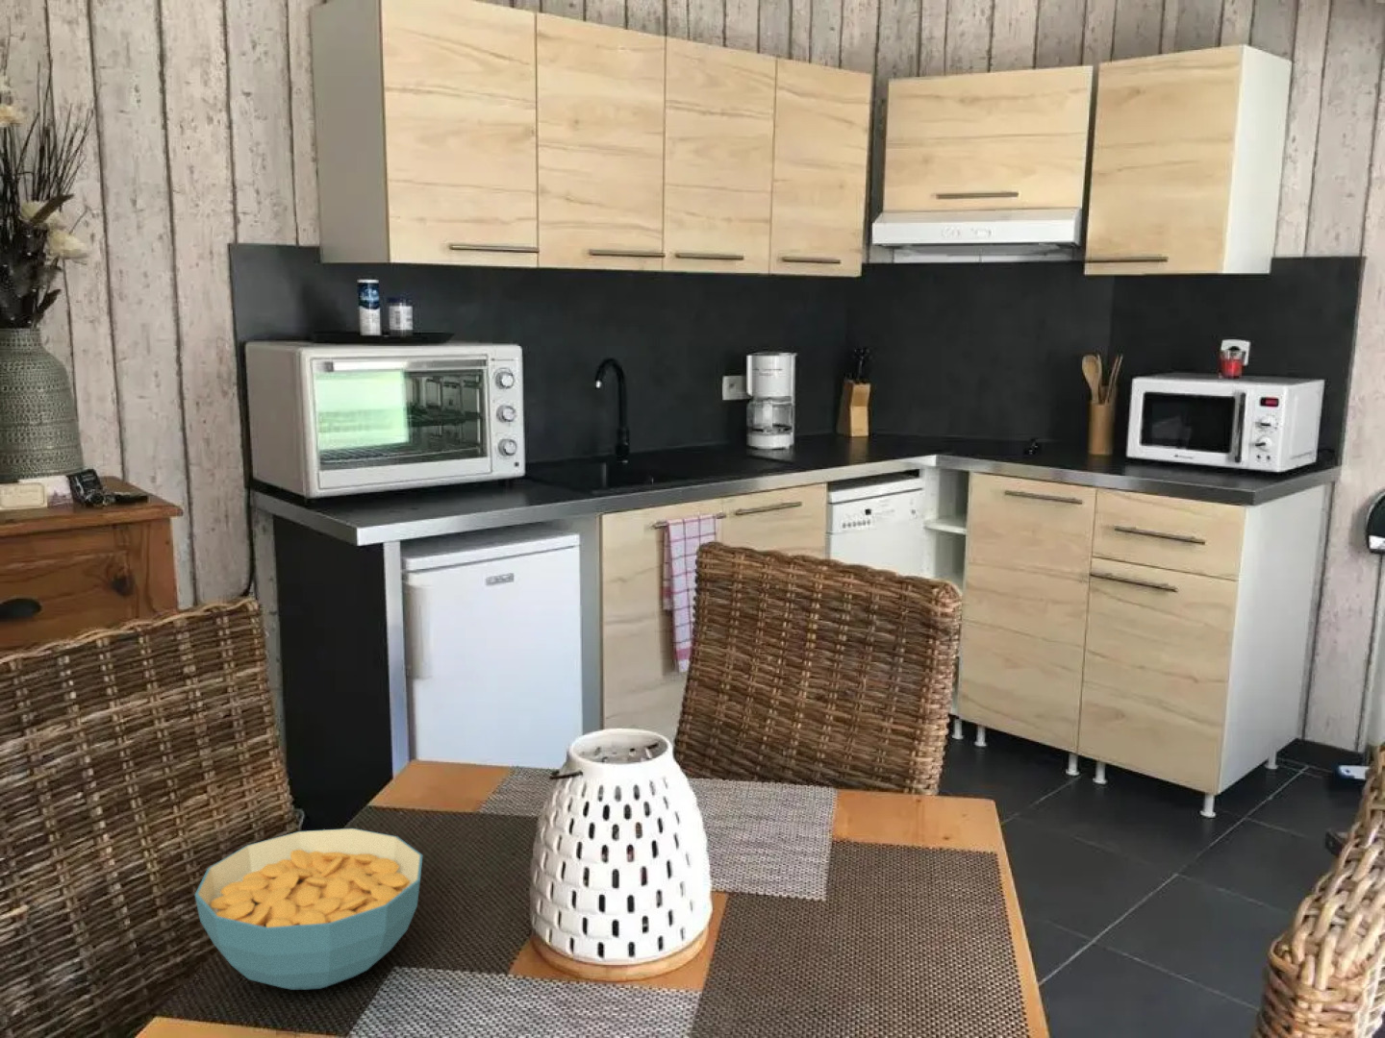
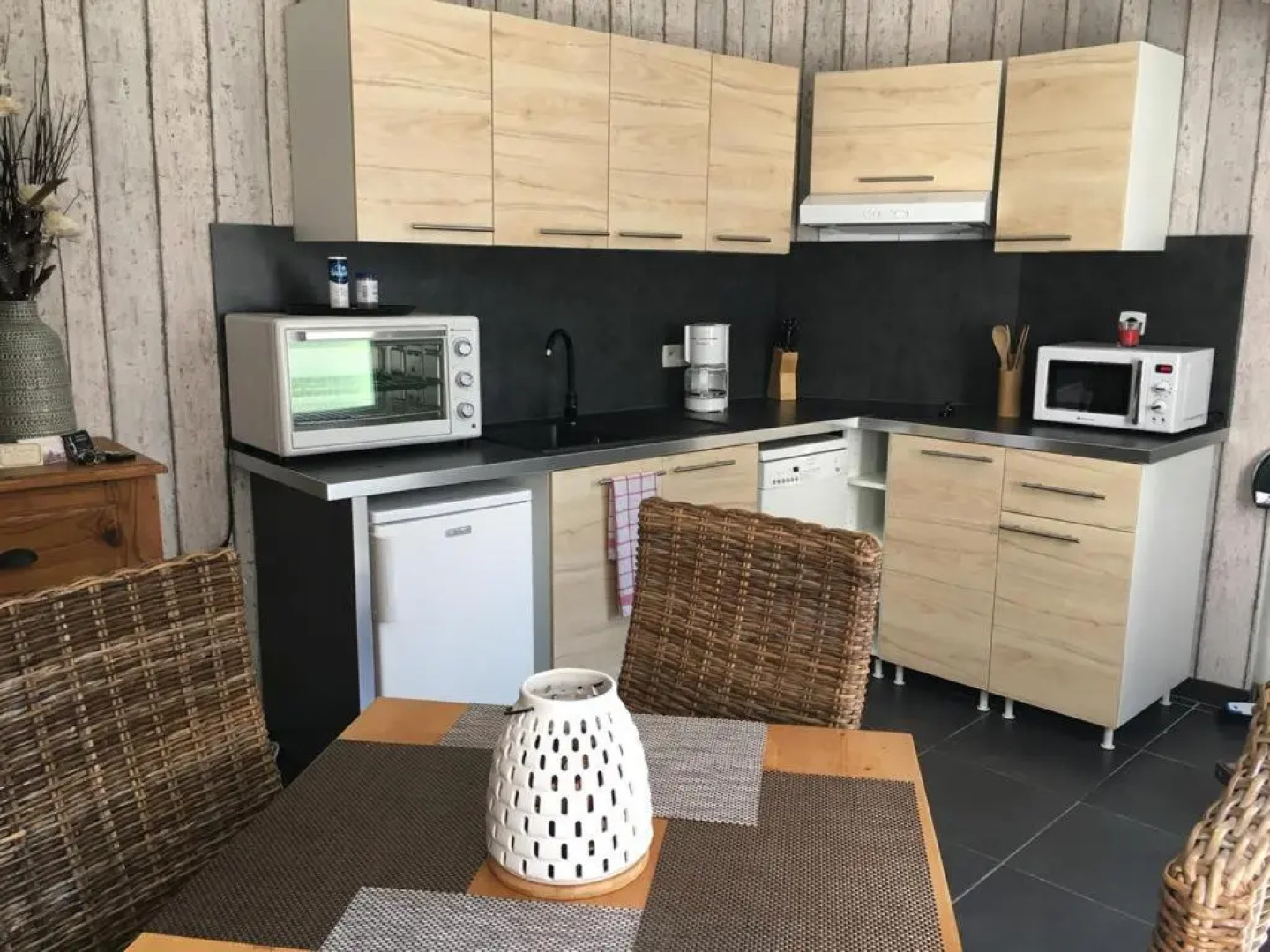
- cereal bowl (314, 922)
